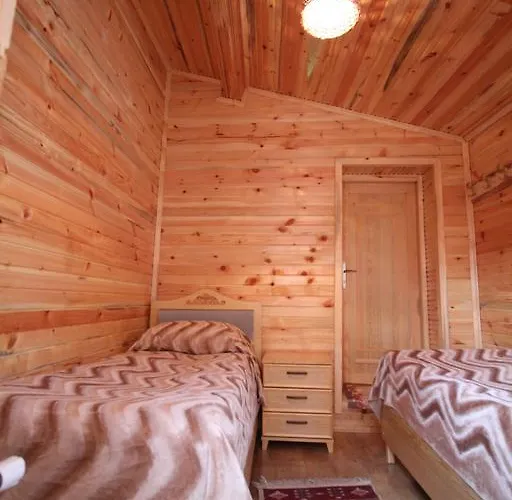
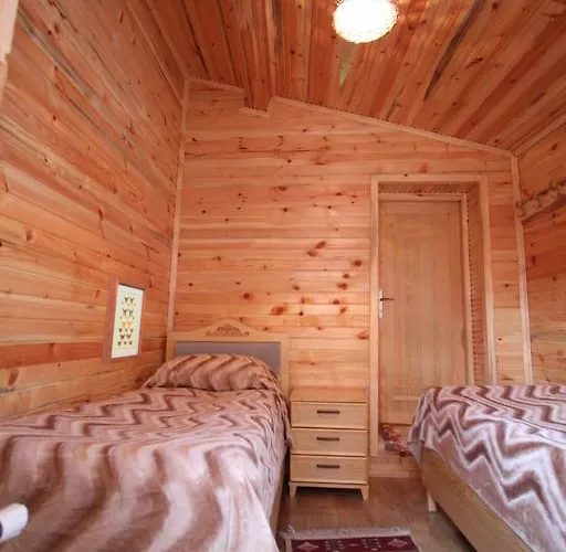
+ wall art (126, 320)
